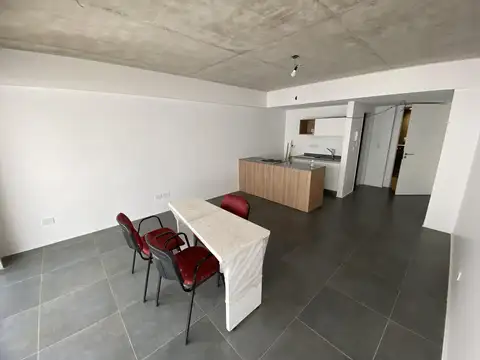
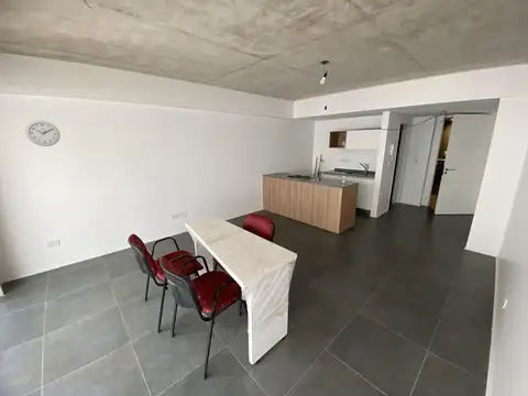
+ wall clock (43, 133)
